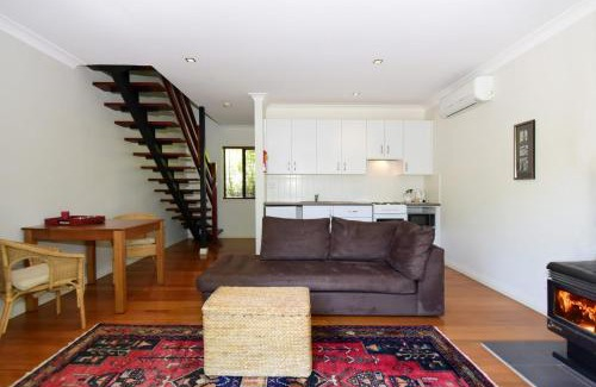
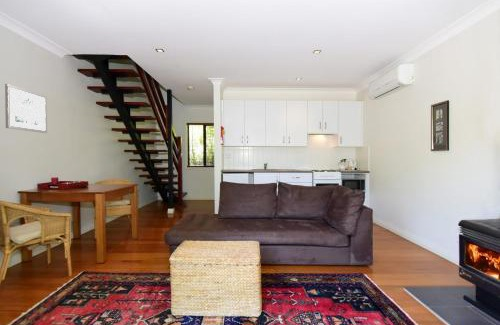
+ wall art (27, 110)
